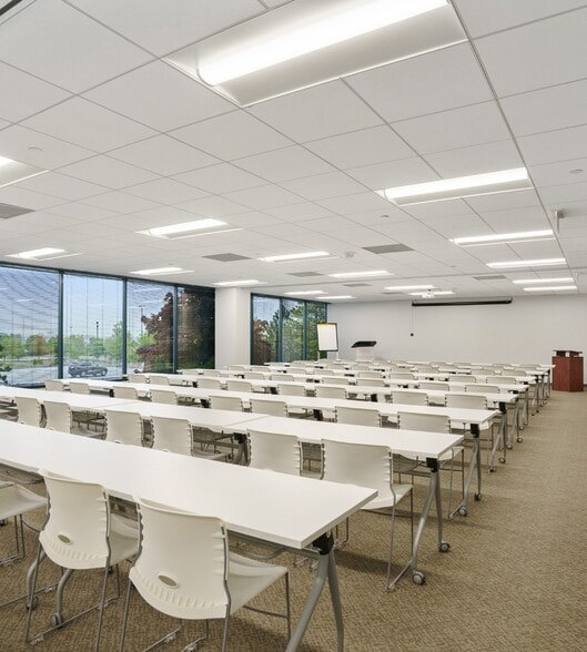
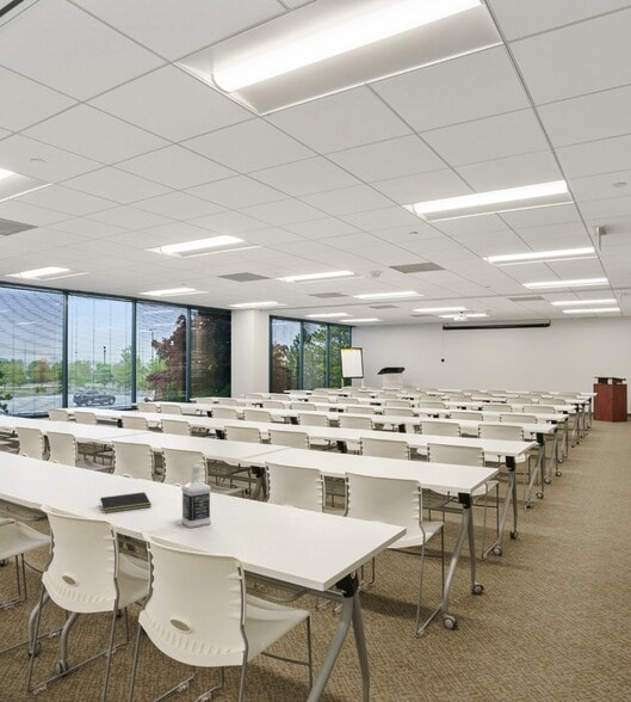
+ bottle (196, 493)
+ notepad (125, 501)
